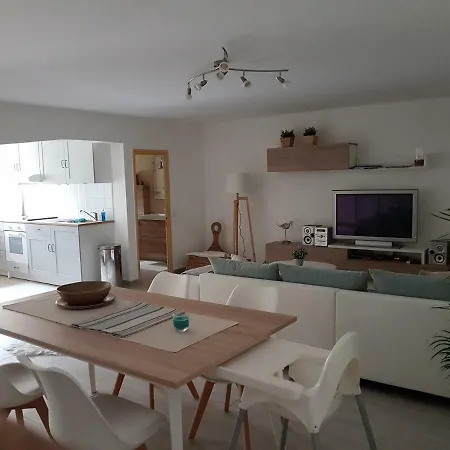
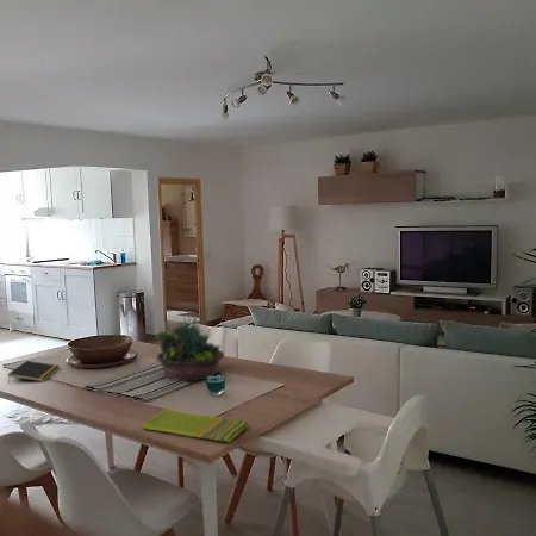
+ dish towel (194, 424)
+ notepad (35, 370)
+ succulent planter (189, 344)
